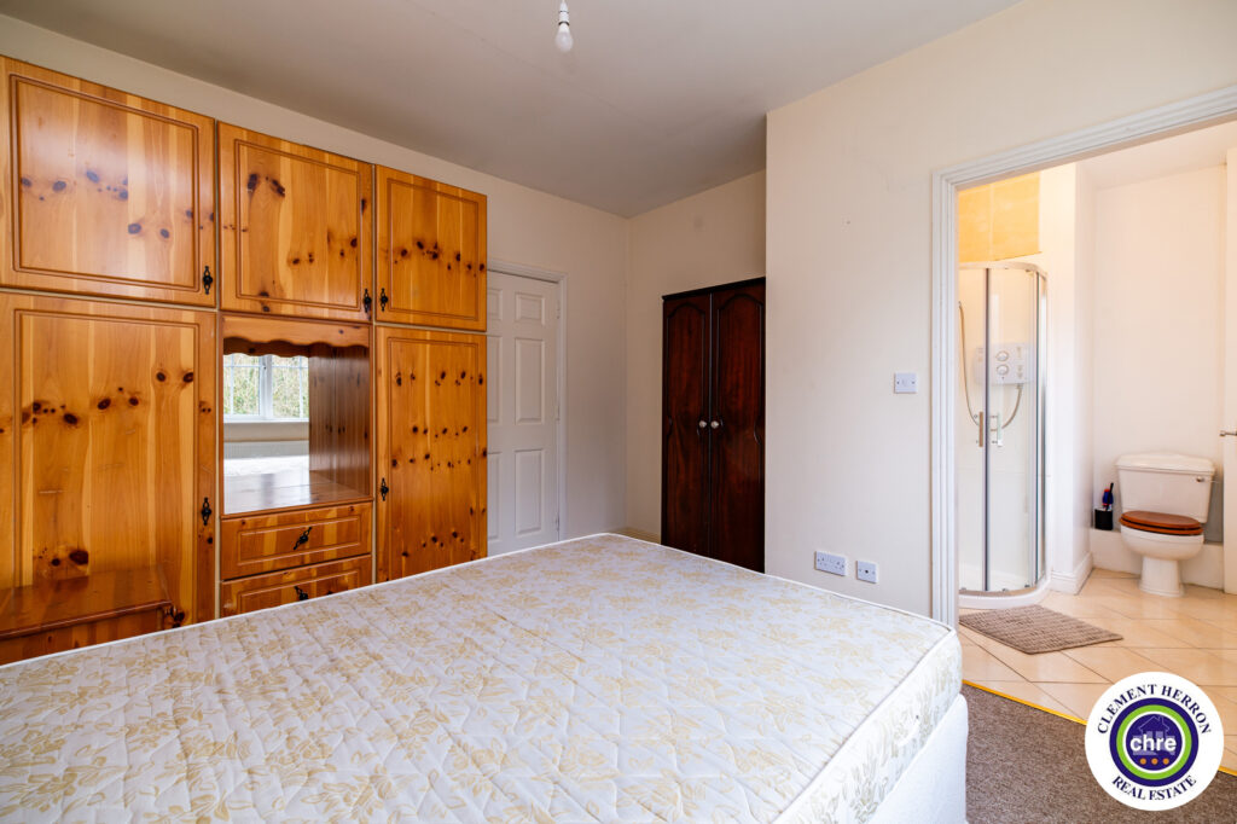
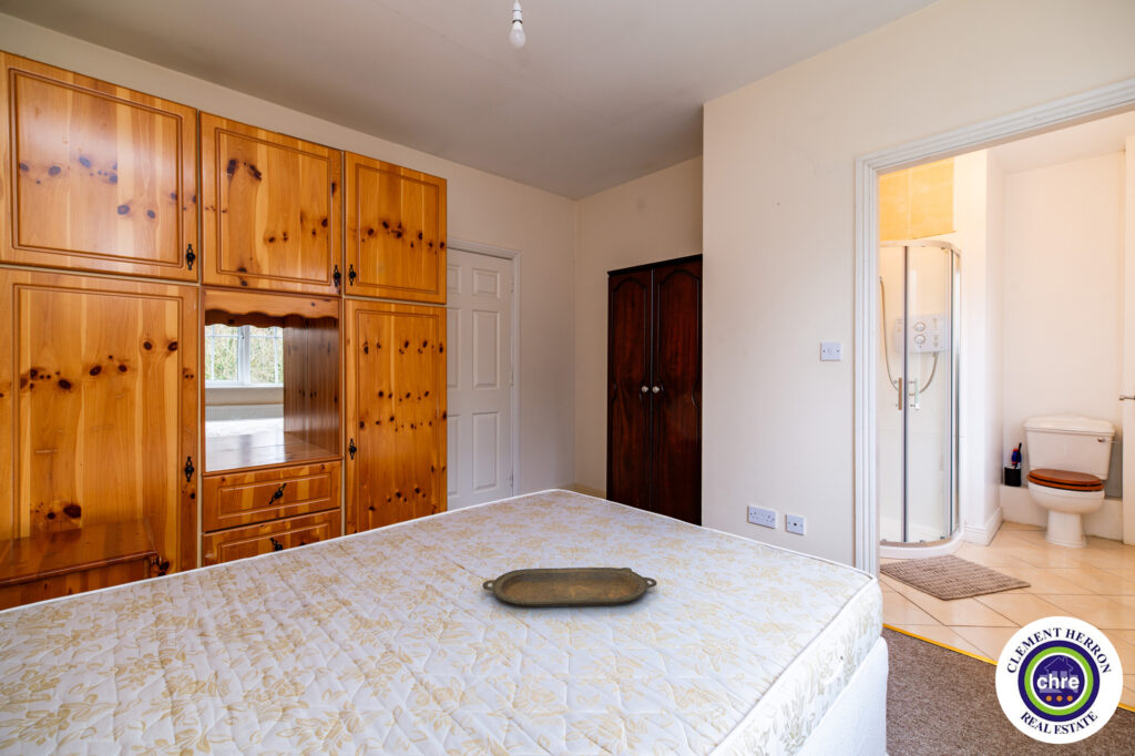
+ serving tray (570, 588)
